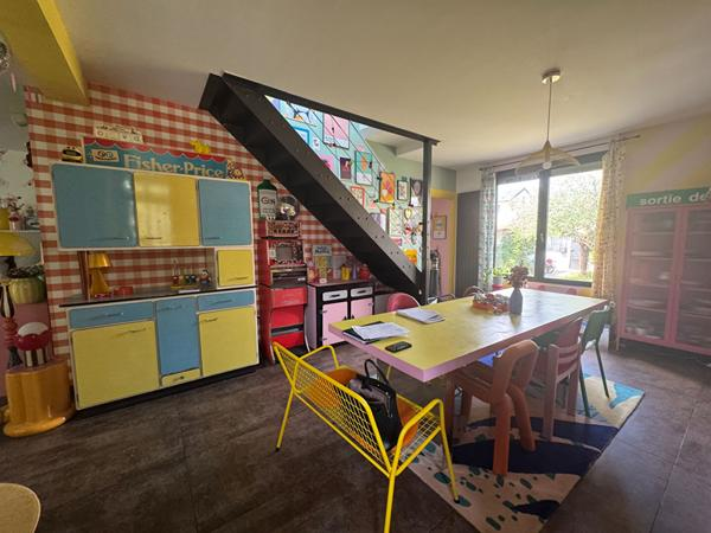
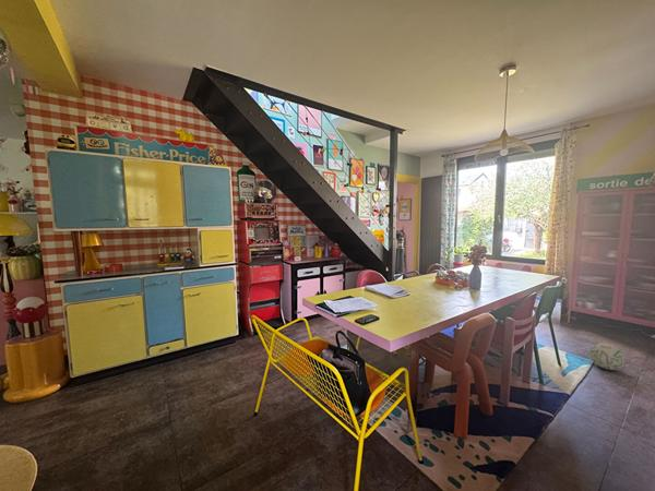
+ ball (606, 356)
